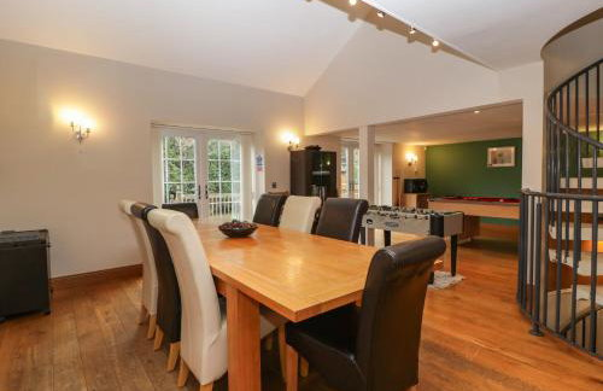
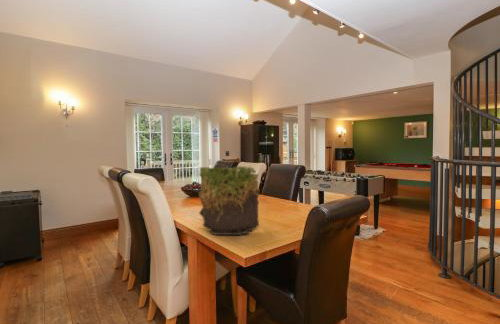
+ plant (232, 198)
